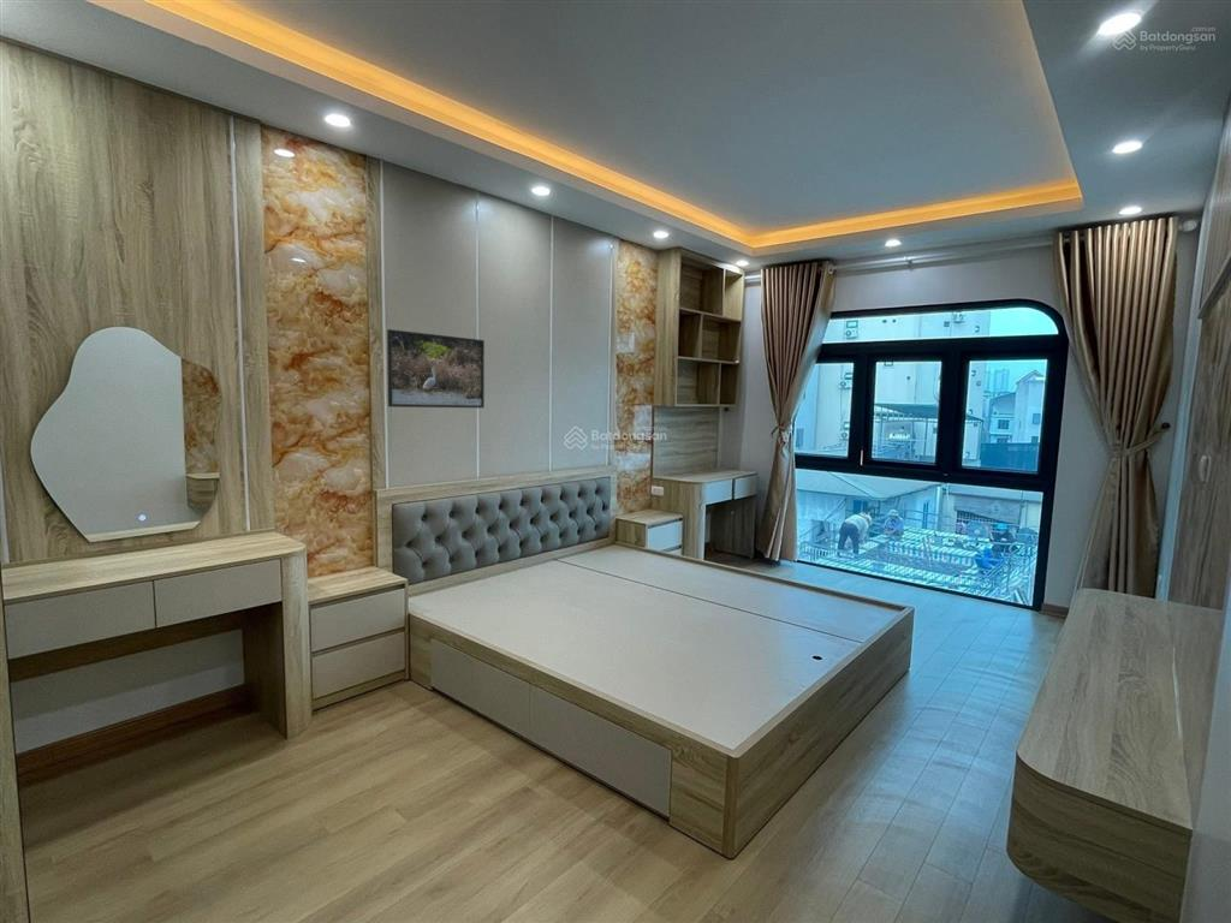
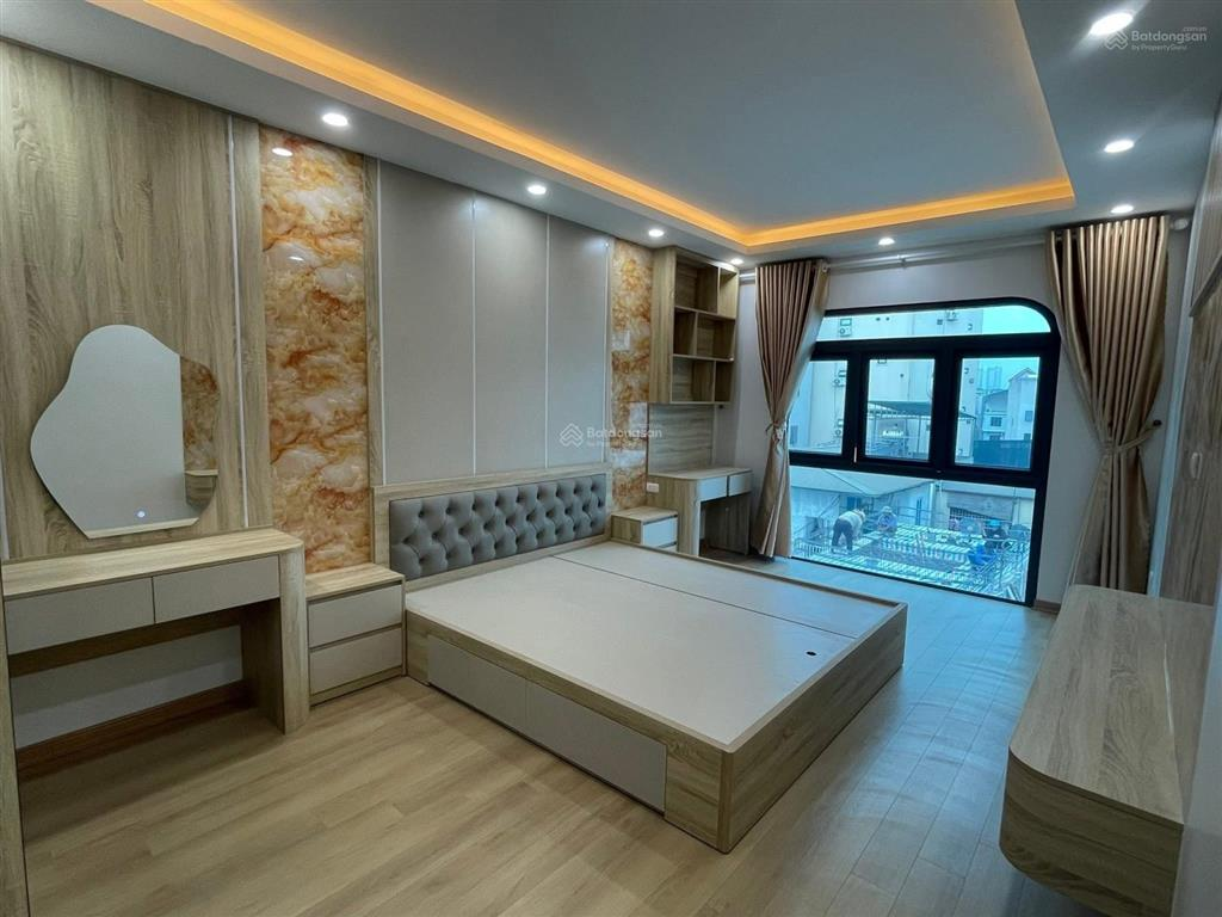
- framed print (439, 371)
